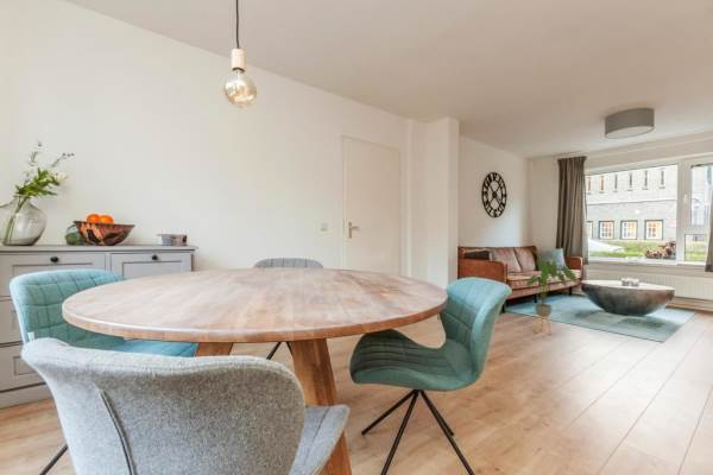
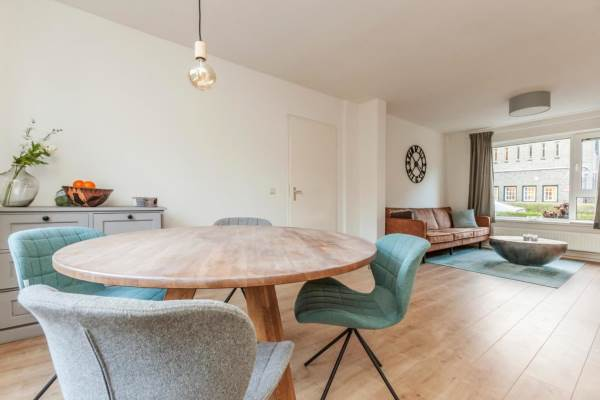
- house plant (545, 293)
